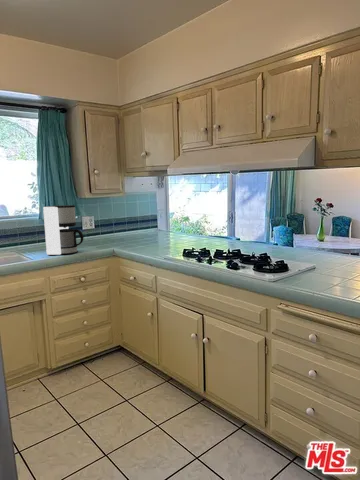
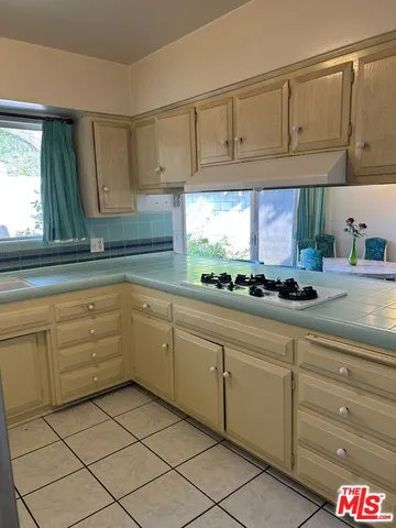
- coffee maker (65, 229)
